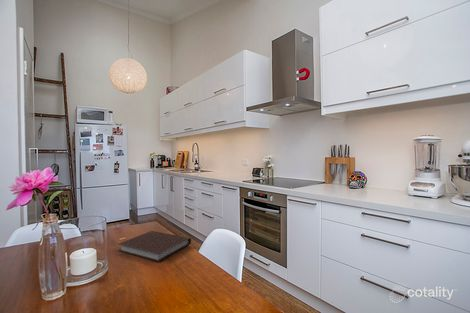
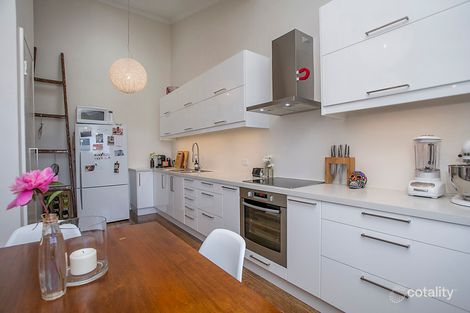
- notebook (155, 243)
